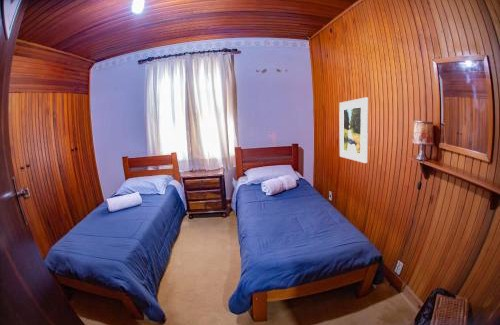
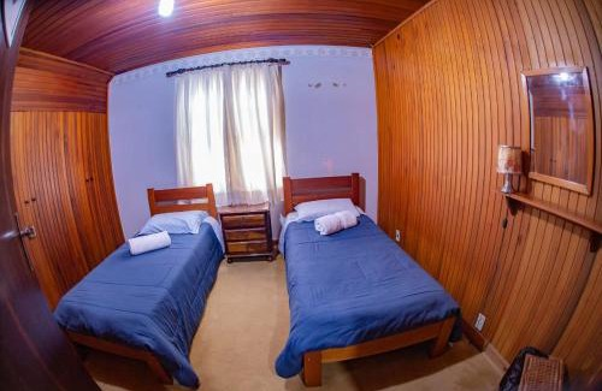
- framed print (352, 130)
